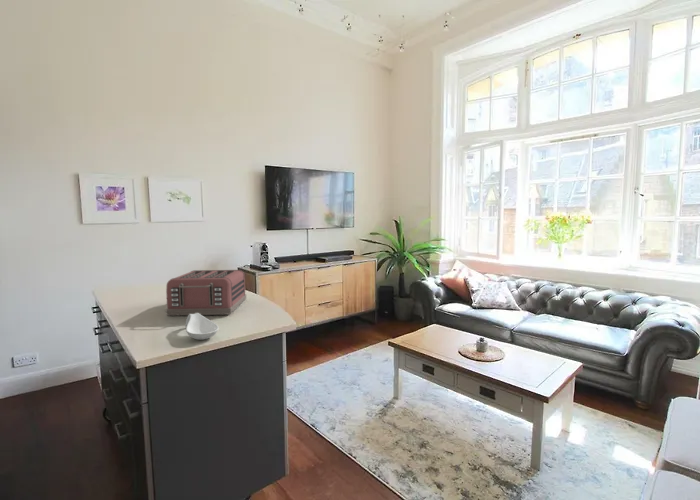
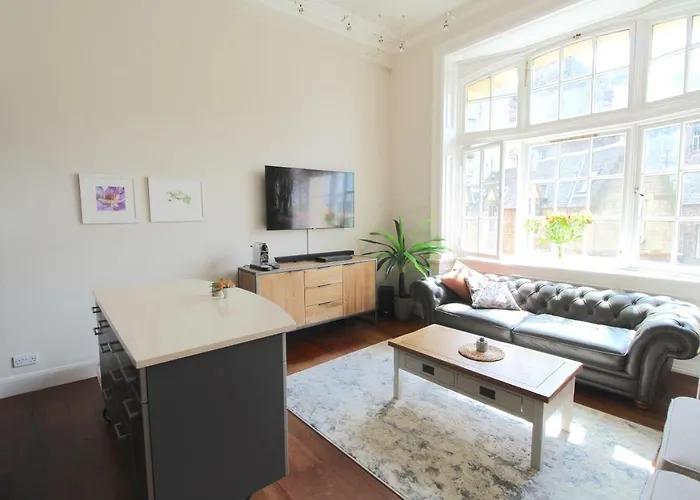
- toaster (207, 291)
- spoon rest (198, 325)
